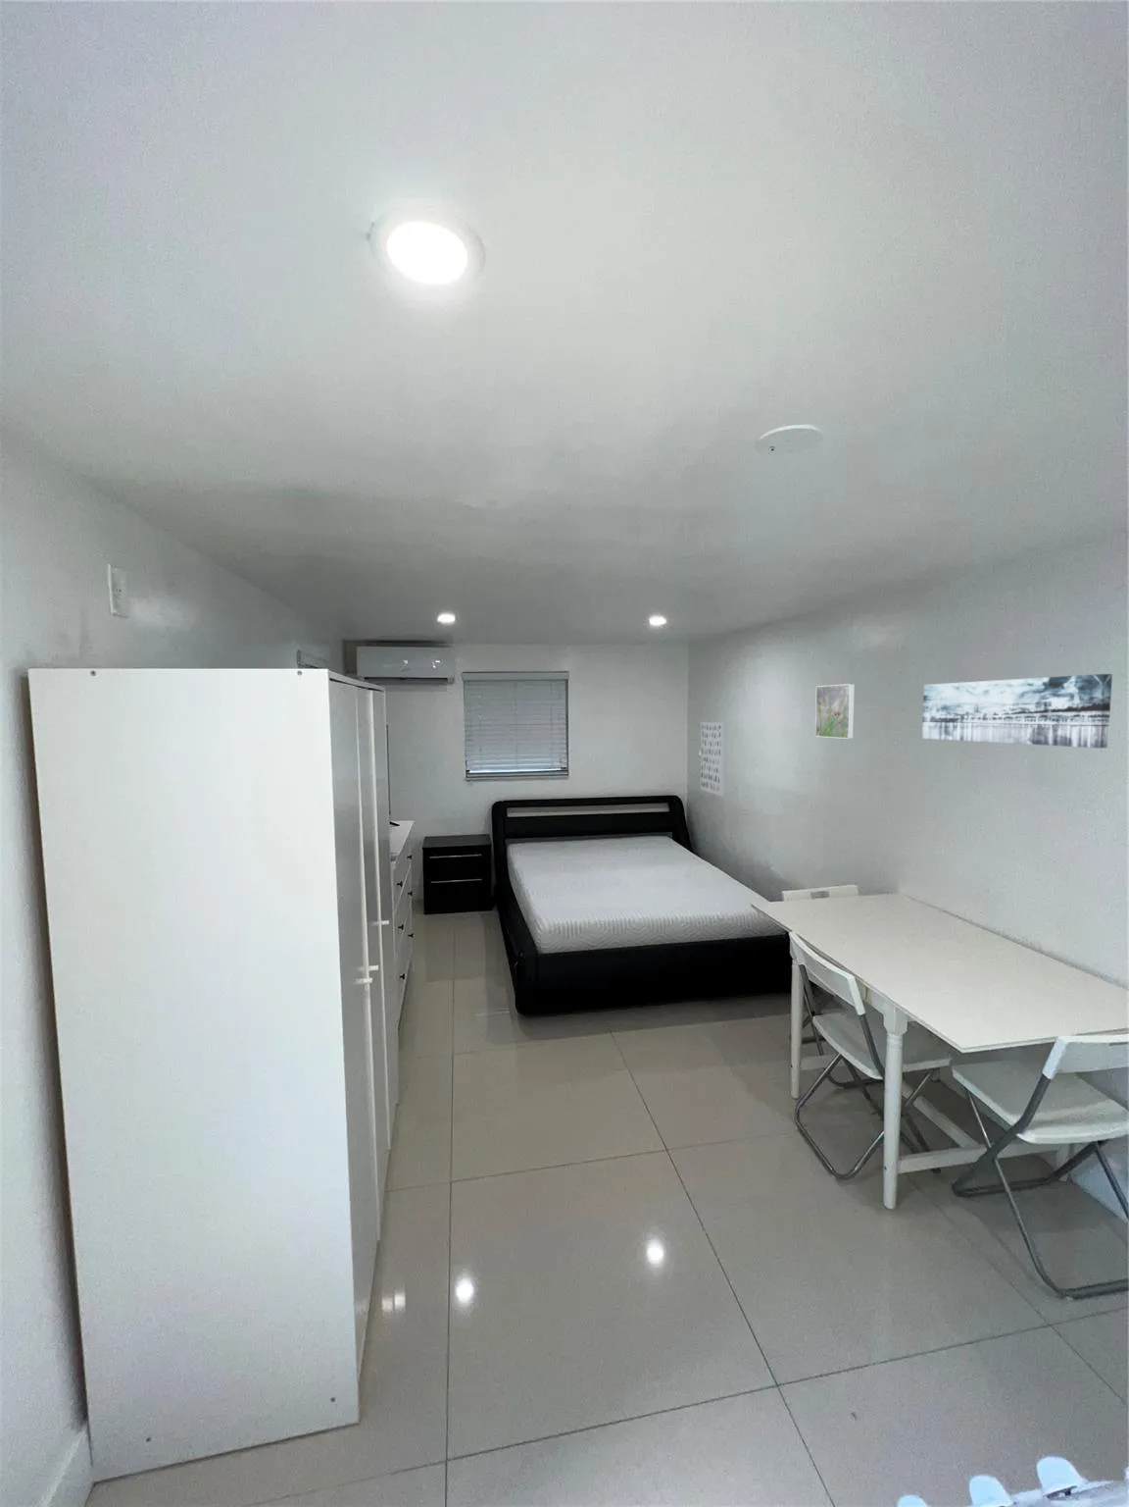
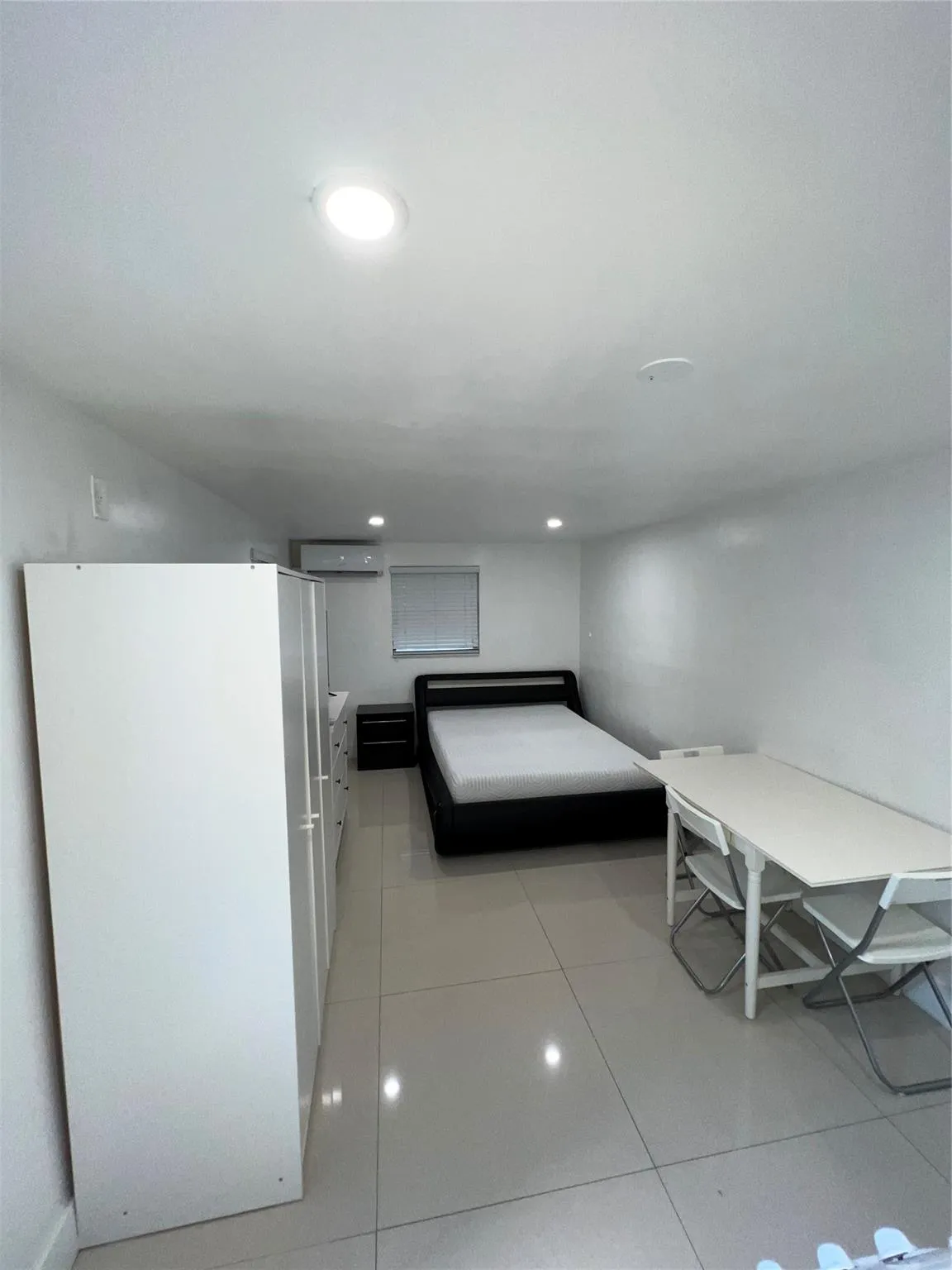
- wall art (712, 757)
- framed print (834, 711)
- wall art (1002, 711)
